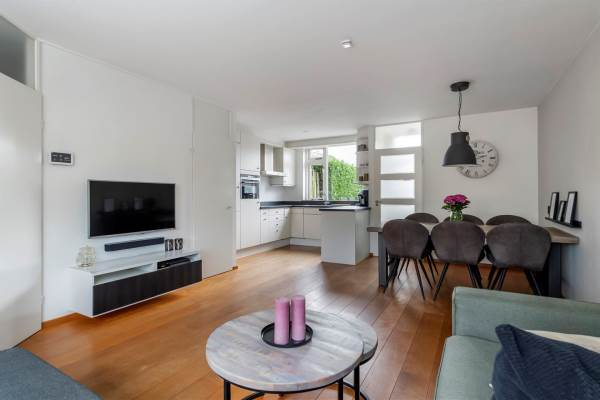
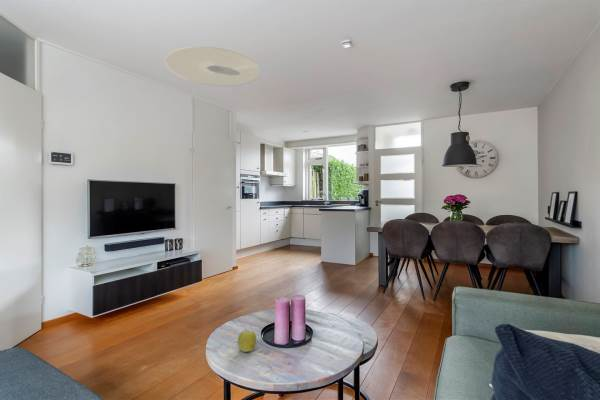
+ apple (247, 338)
+ ceiling light (214, 64)
